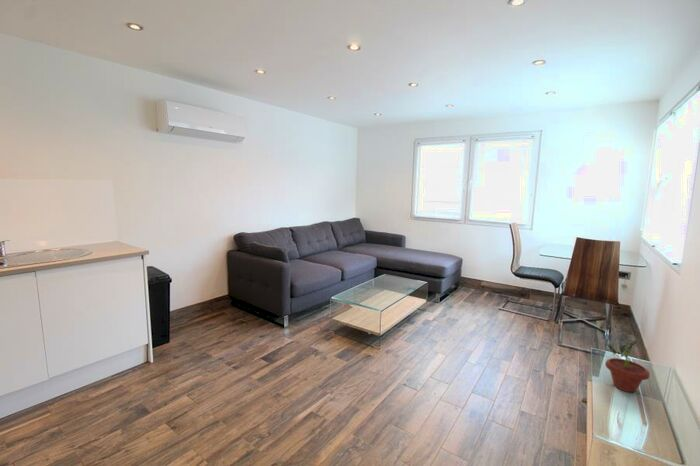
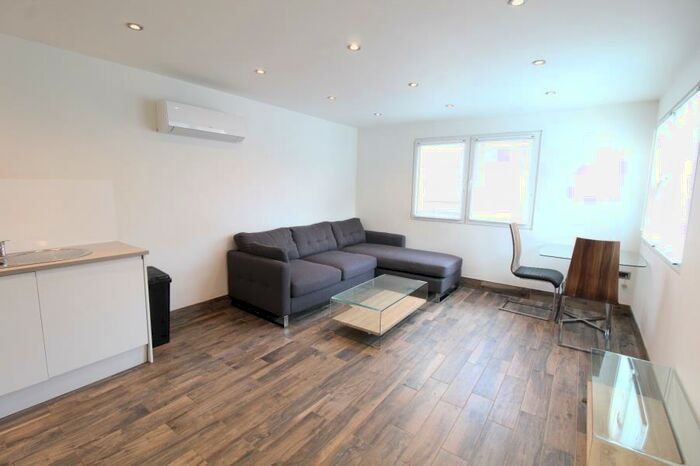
- potted plant (626, 362)
